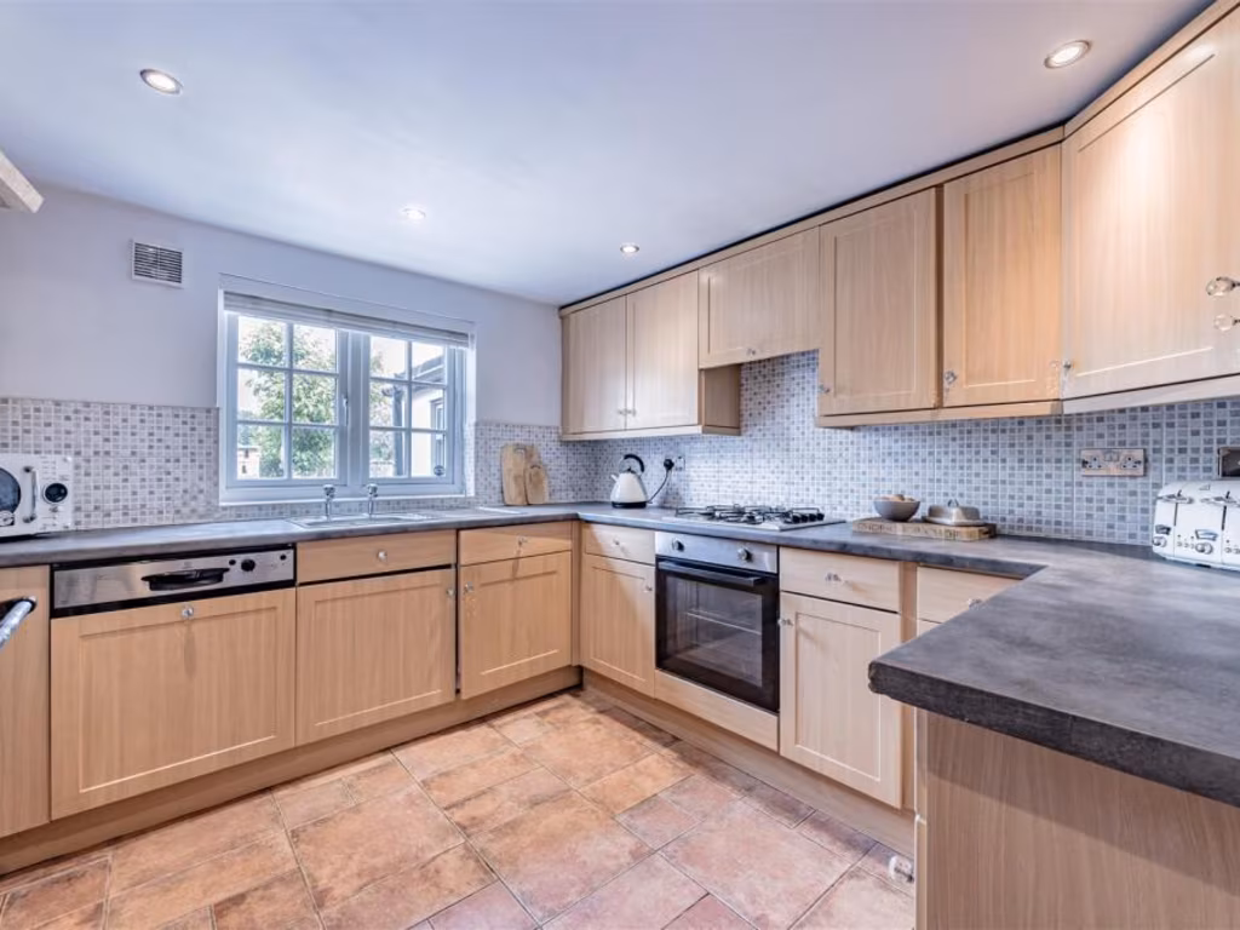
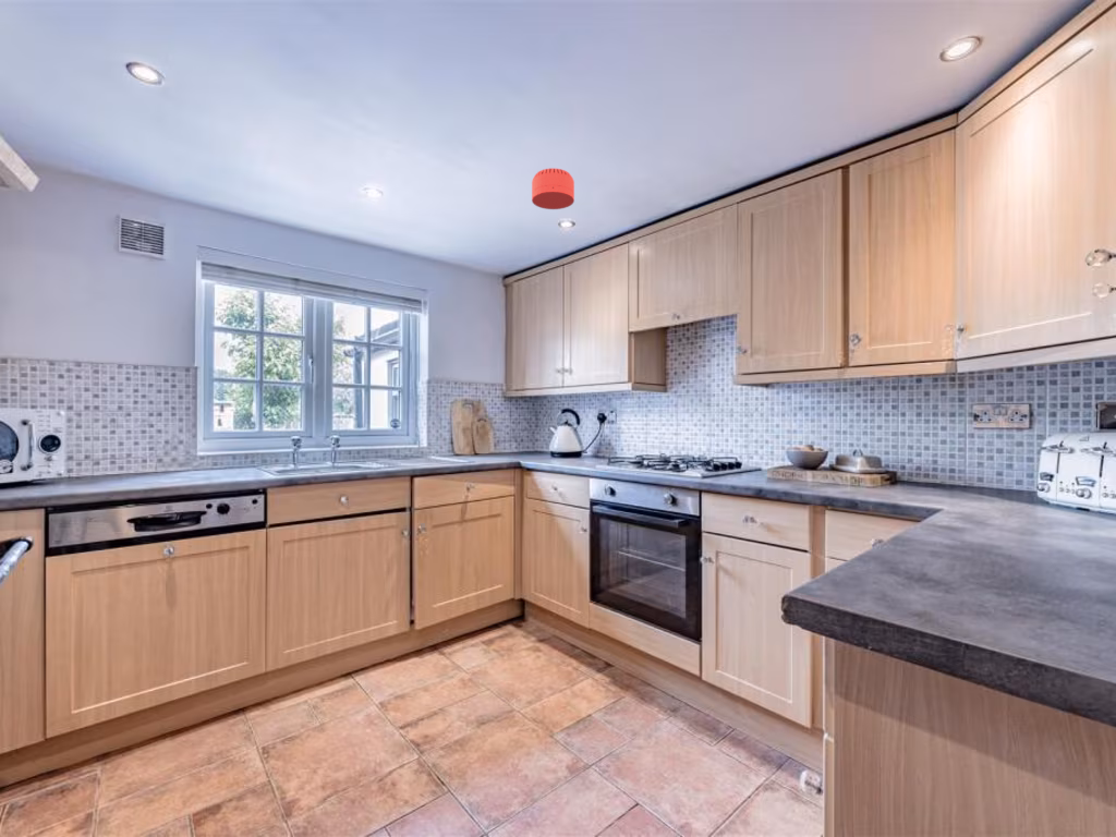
+ smoke detector (553, 187)
